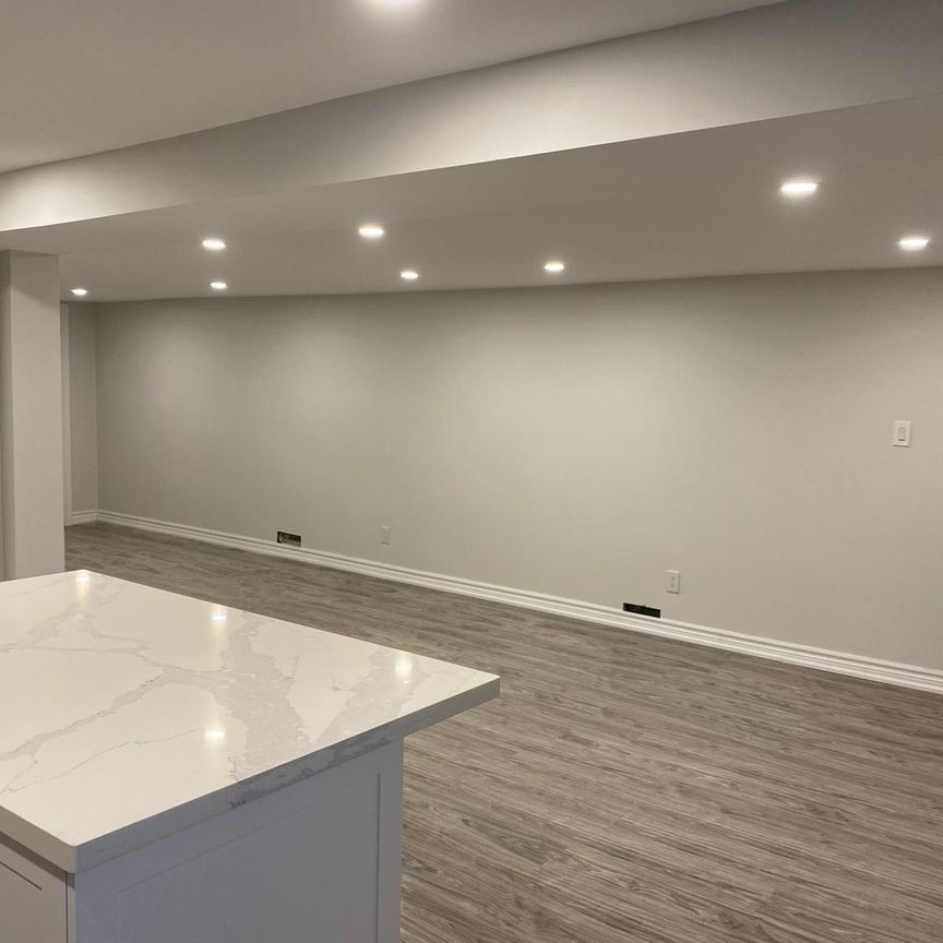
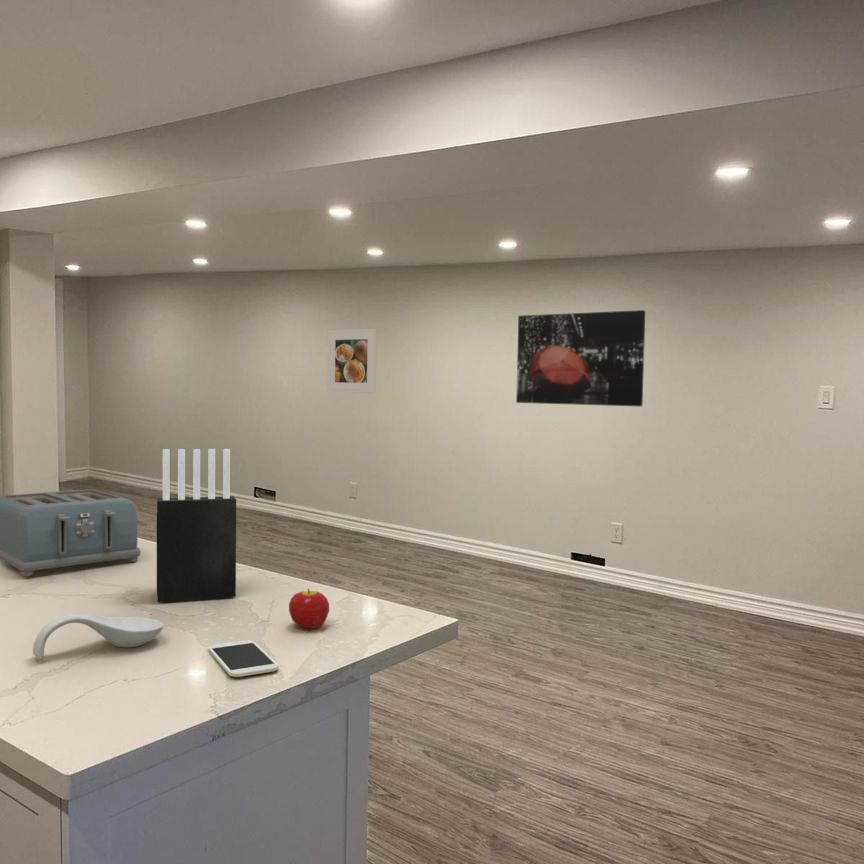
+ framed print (351, 361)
+ fruit (309, 606)
+ wall art (577, 359)
+ knife block (195, 520)
+ spoon rest (101, 630)
+ smartphone (242, 657)
+ toaster (65, 528)
